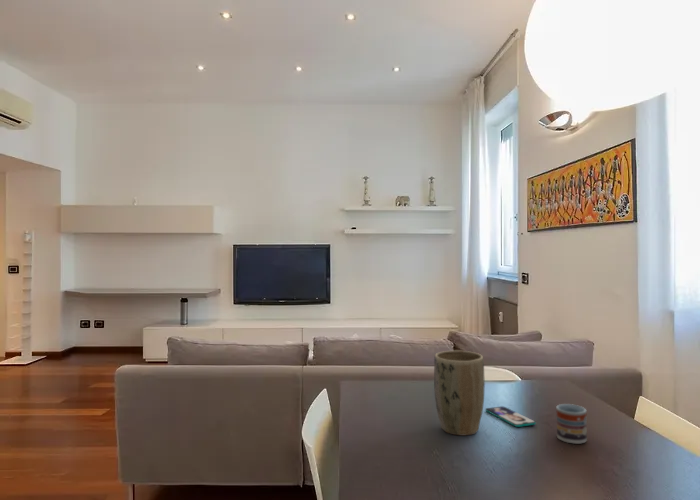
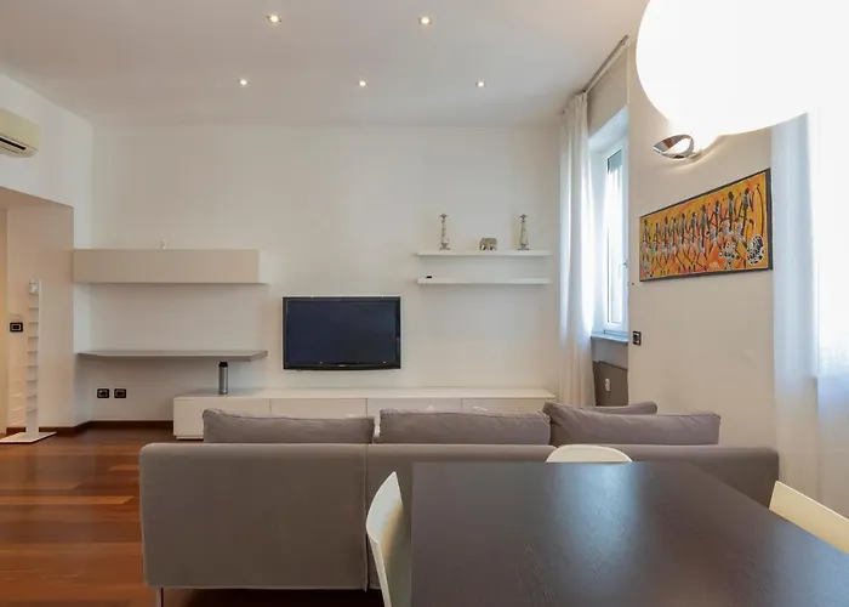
- smartphone (509, 416)
- plant pot (459, 392)
- cup (572, 421)
